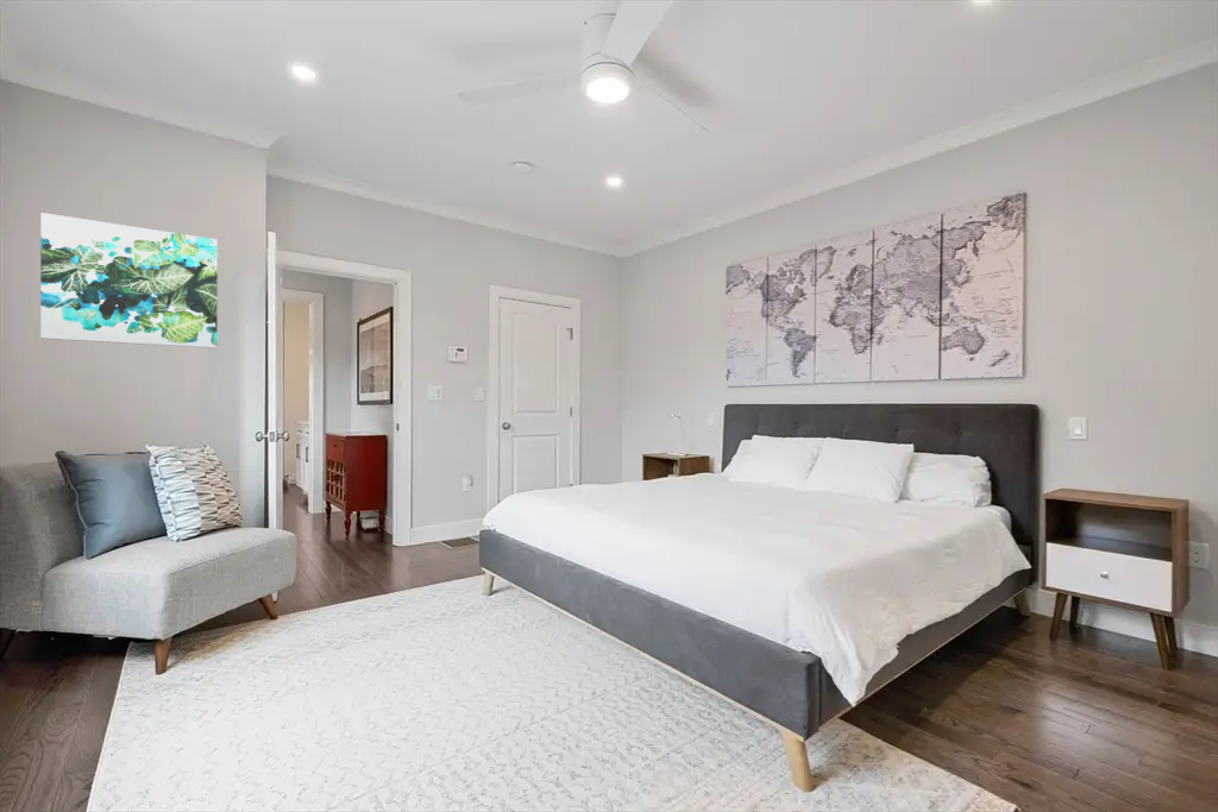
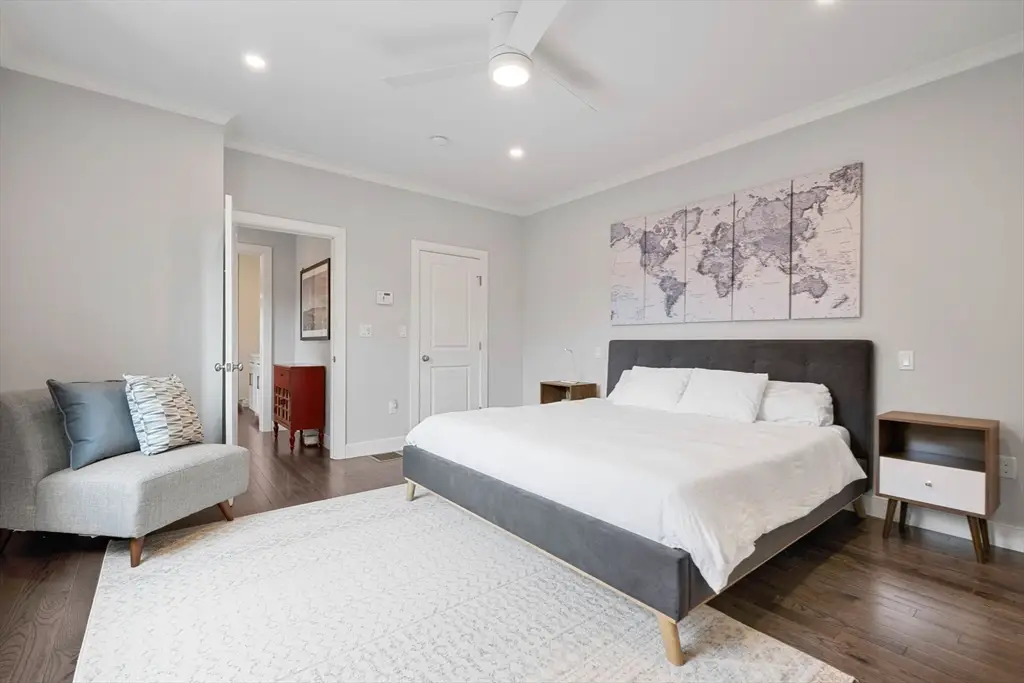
- wall art (136, 285)
